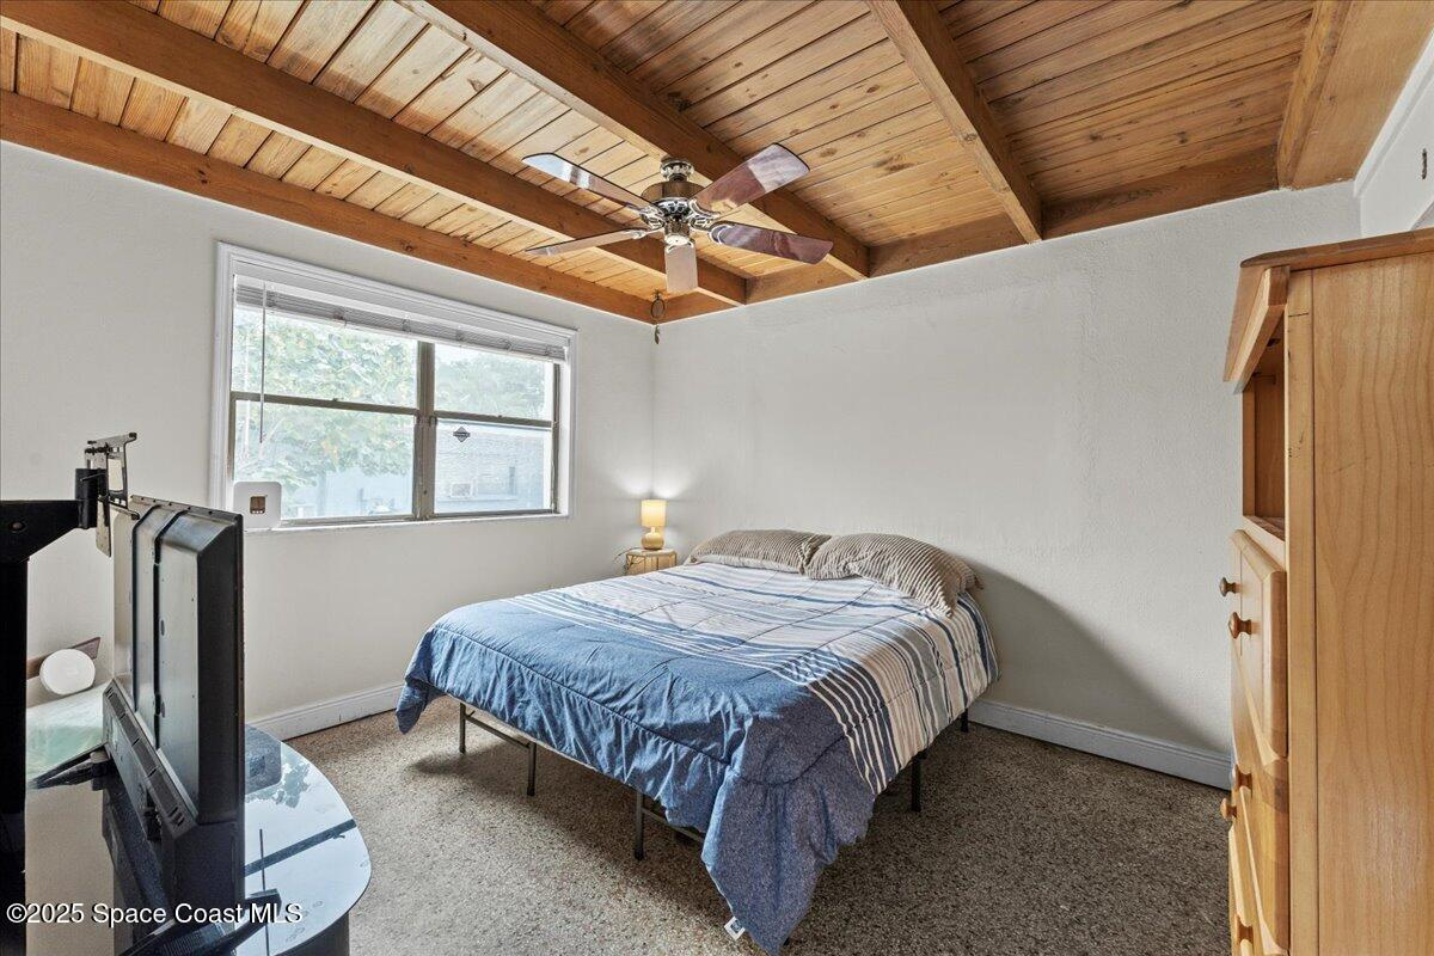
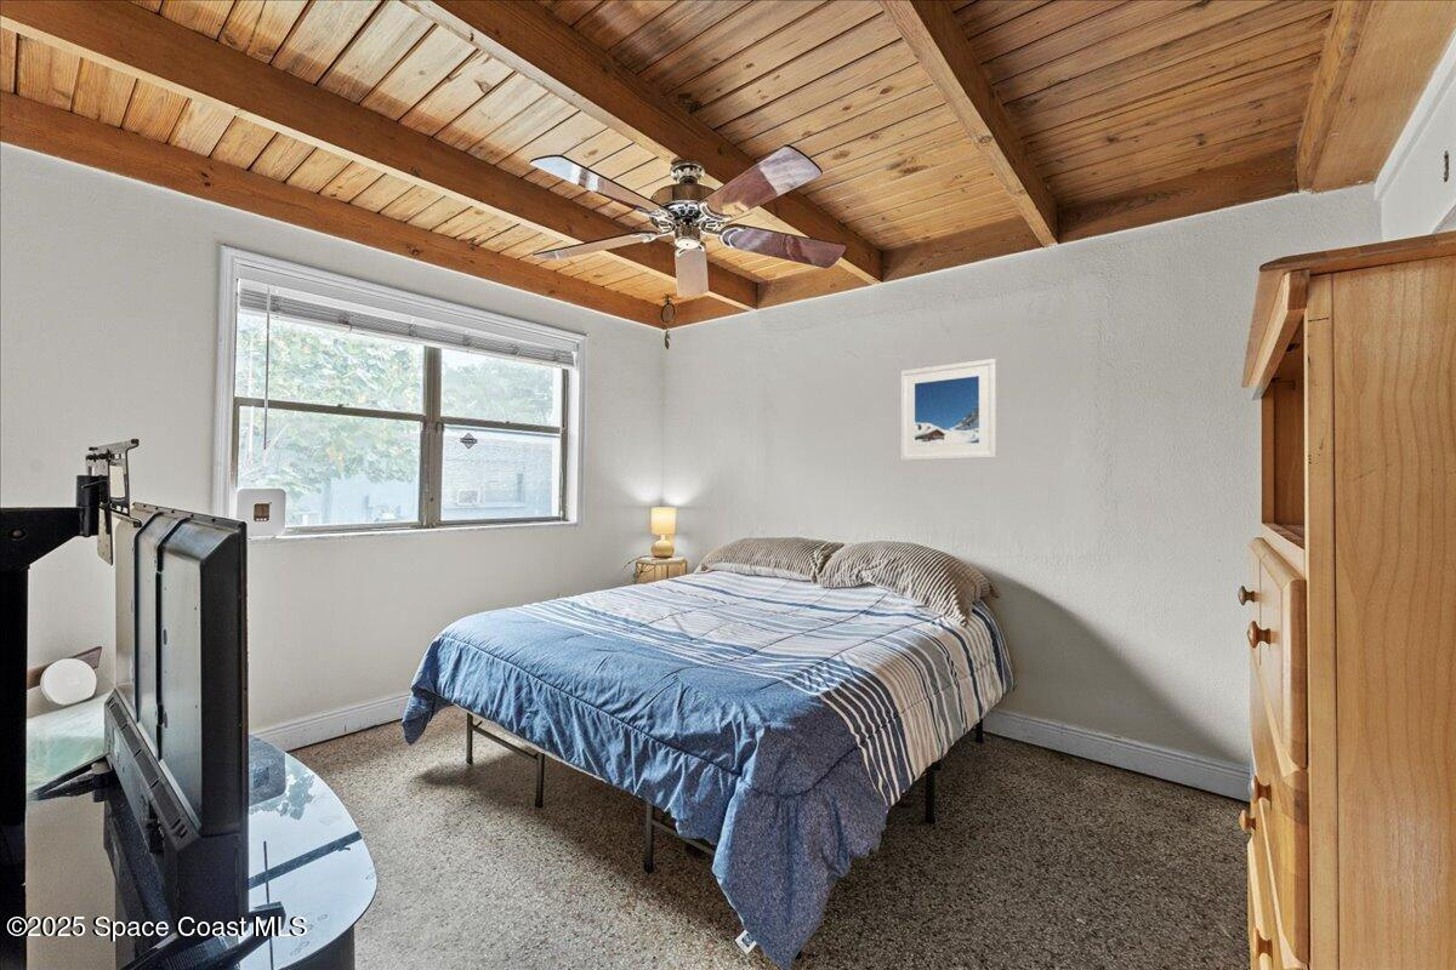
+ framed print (945, 412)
